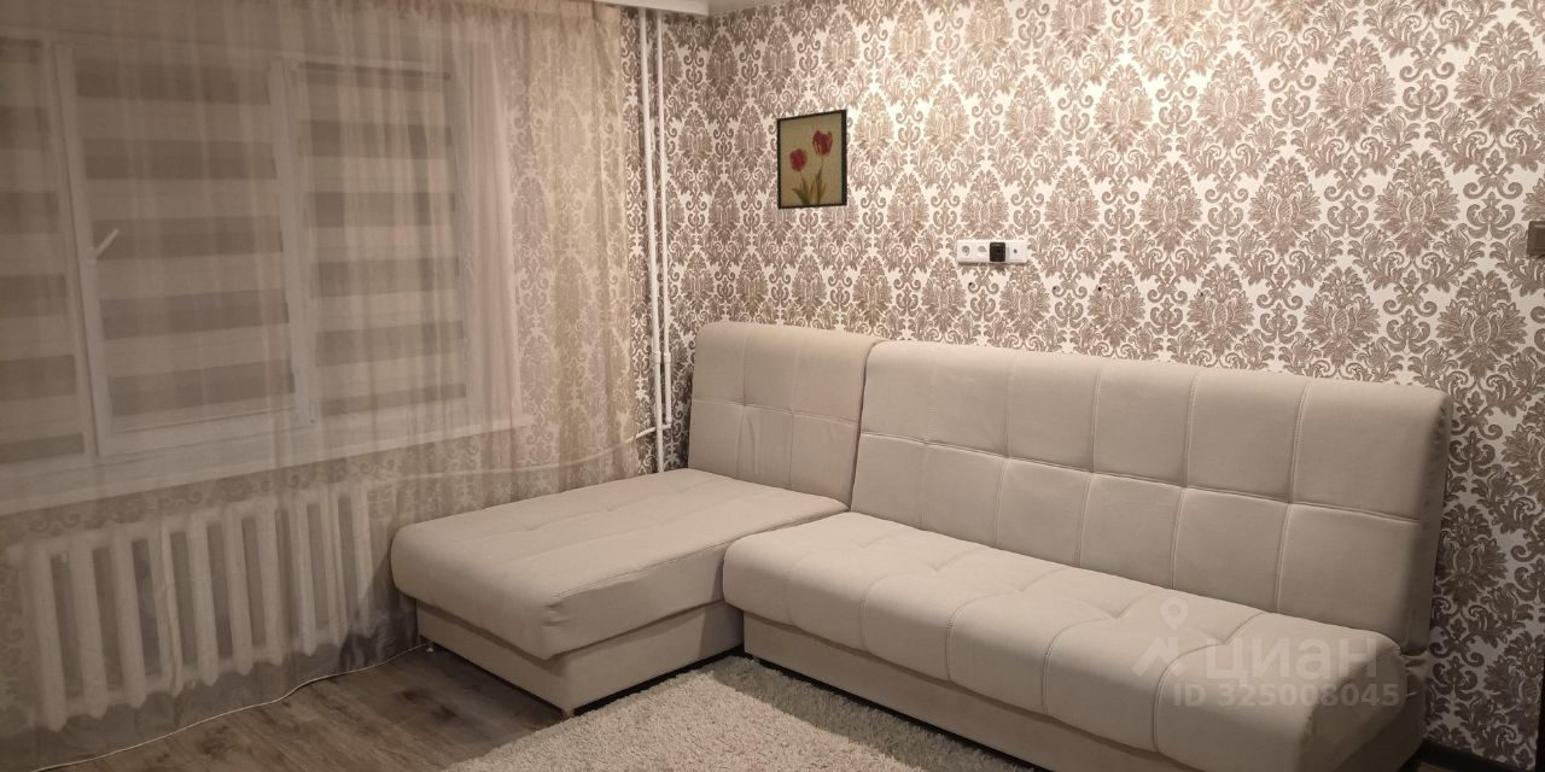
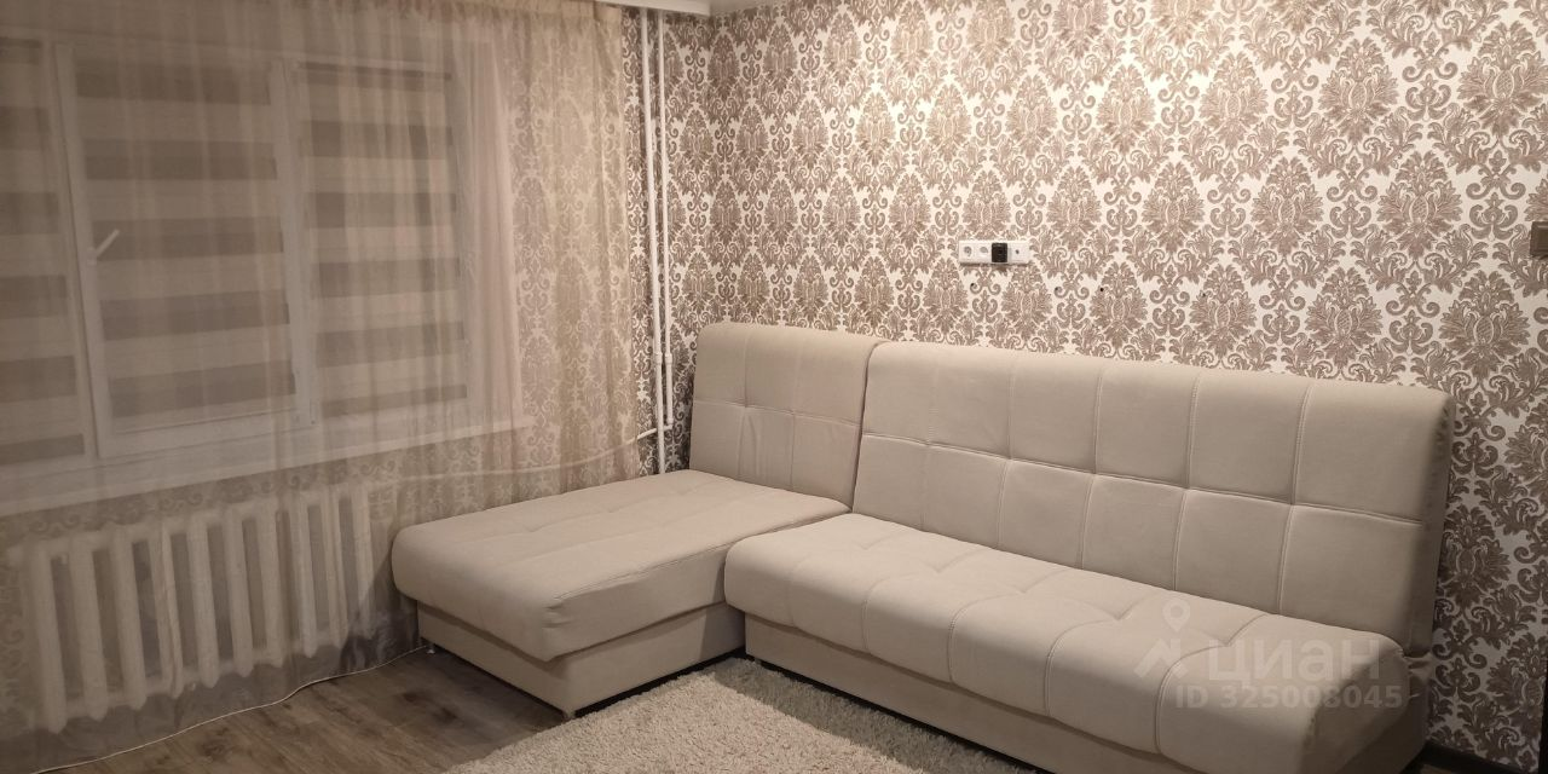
- wall art (812, 160)
